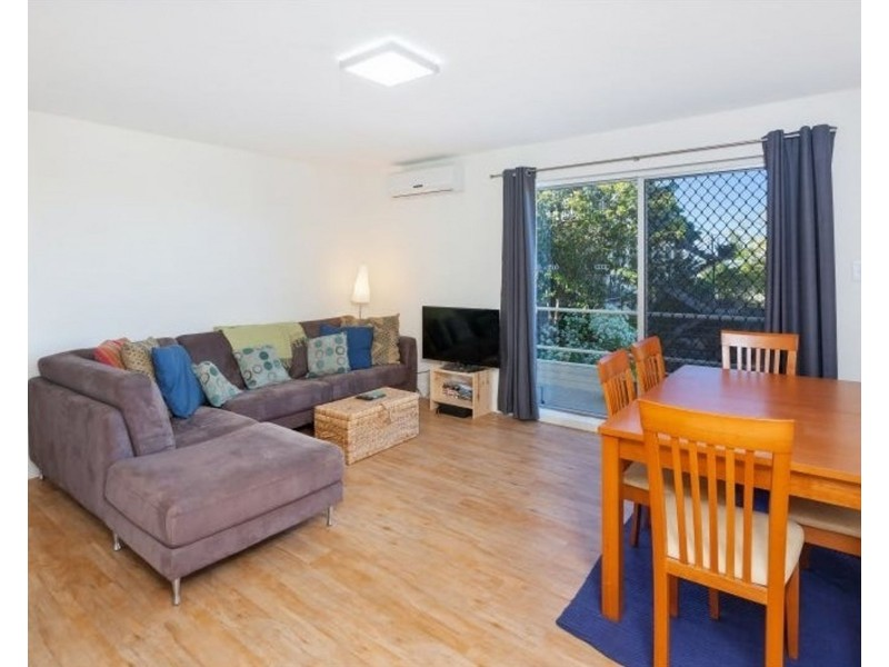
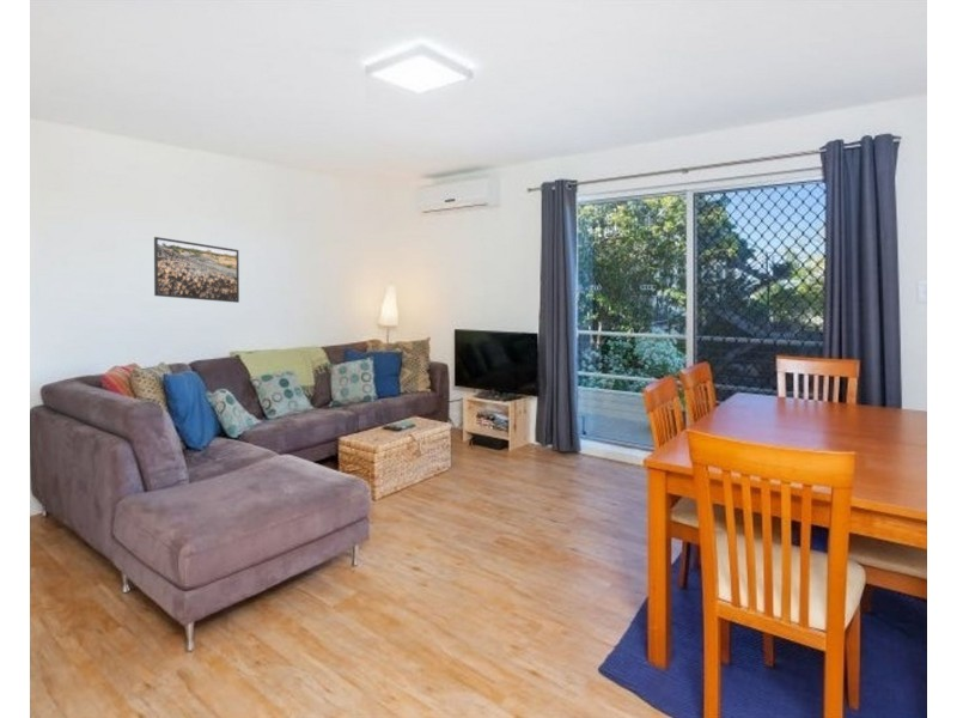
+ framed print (199, 270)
